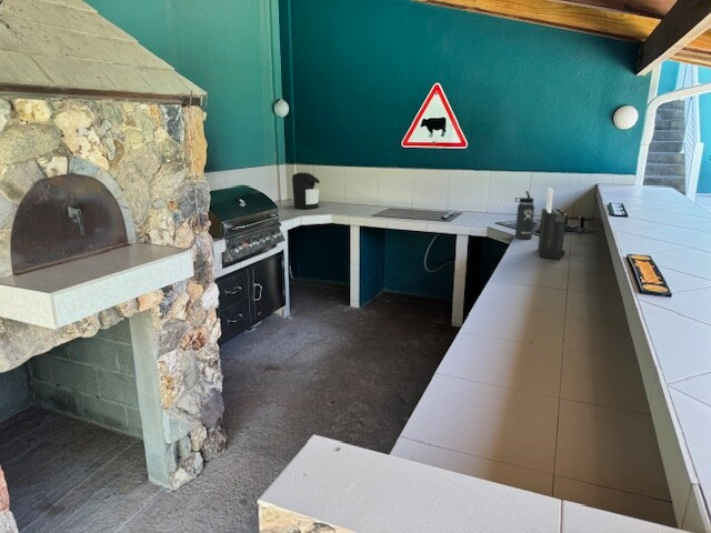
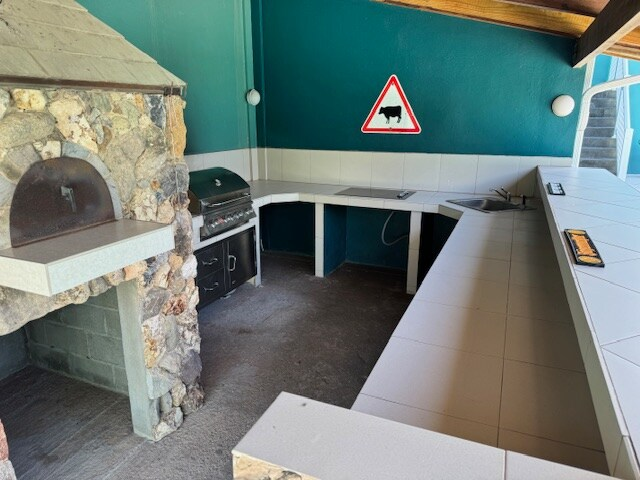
- coffee maker (307, 189)
- knife block (554, 222)
- thermos bottle (523, 214)
